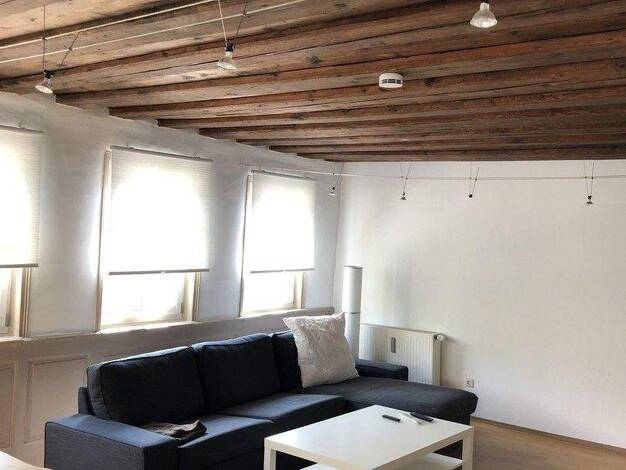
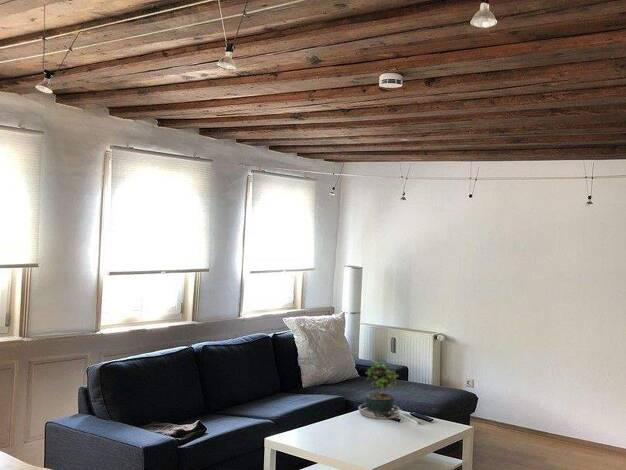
+ potted plant (381, 387)
